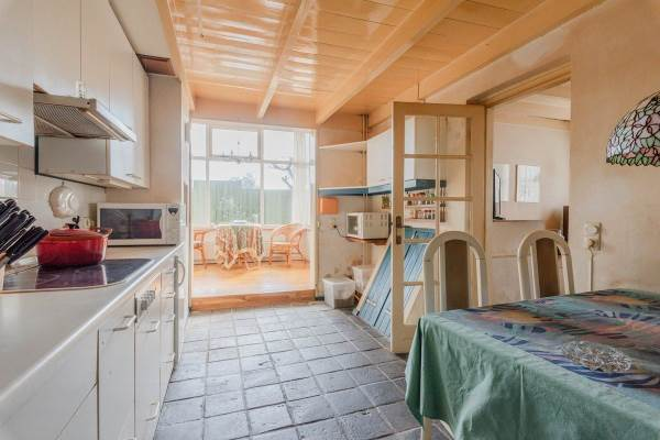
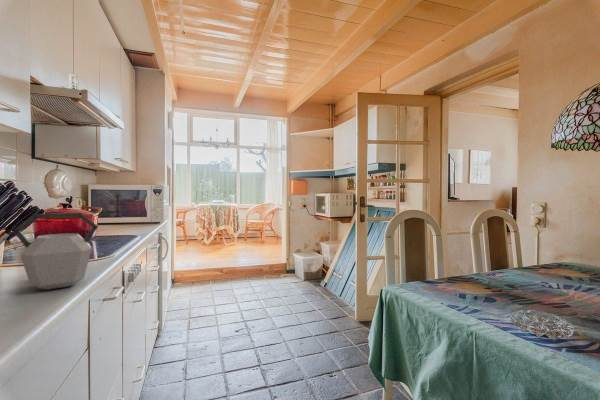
+ kettle (59, 245)
